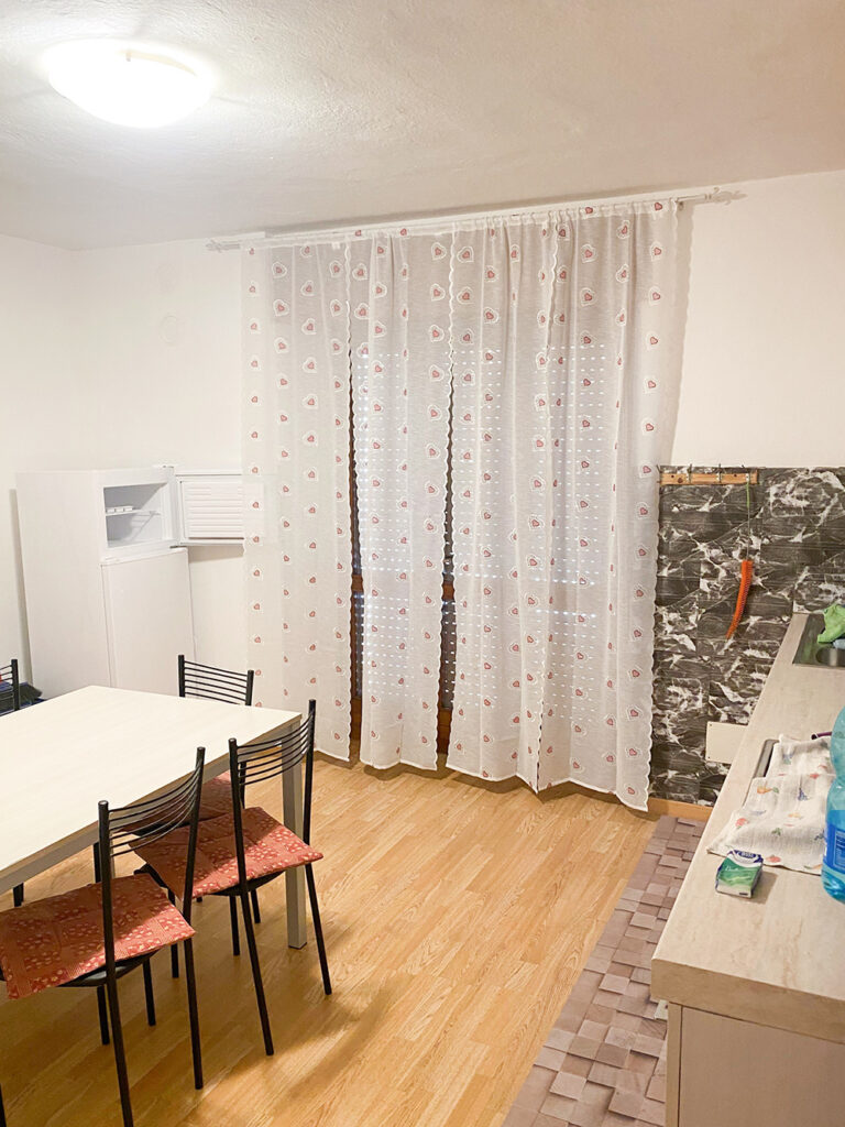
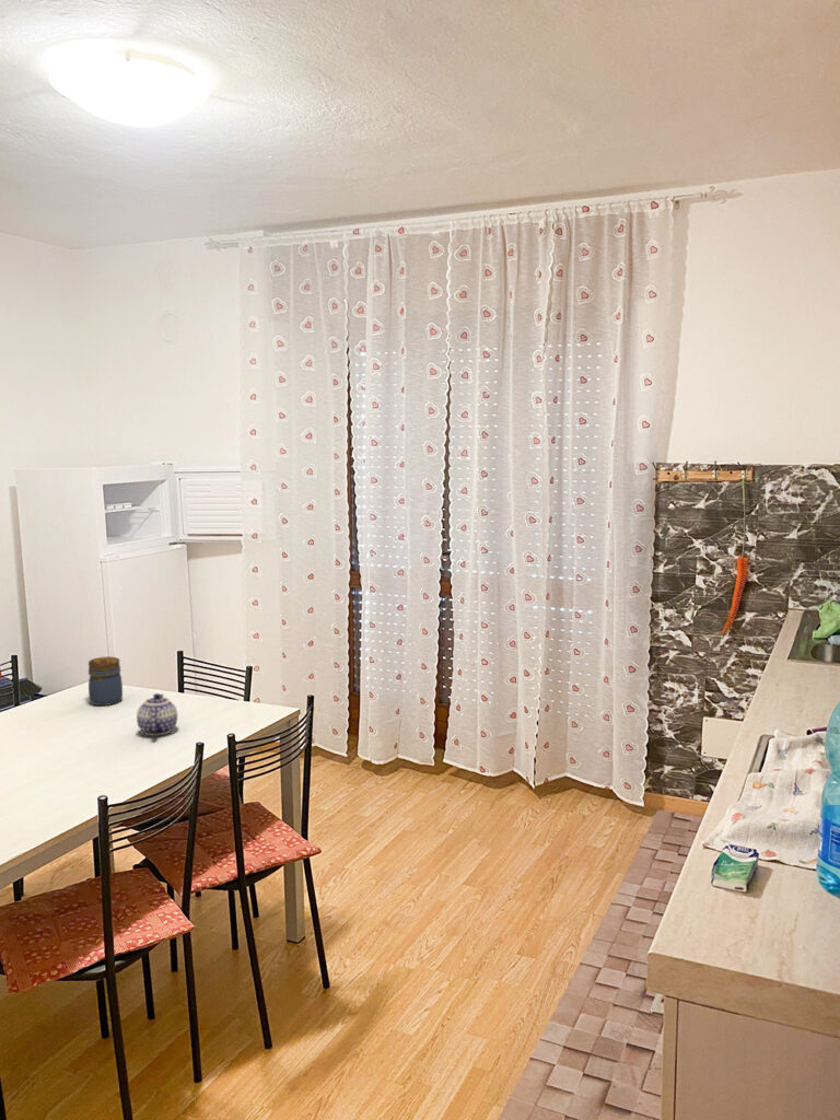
+ teapot (156, 712)
+ jar (106, 679)
